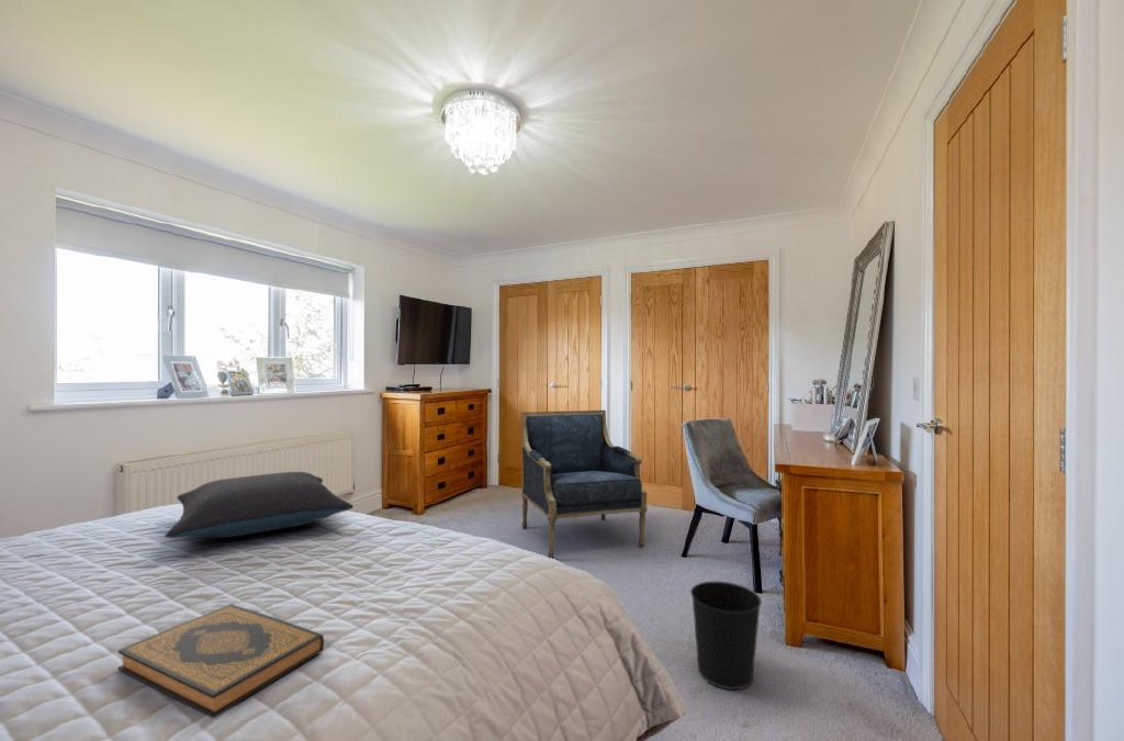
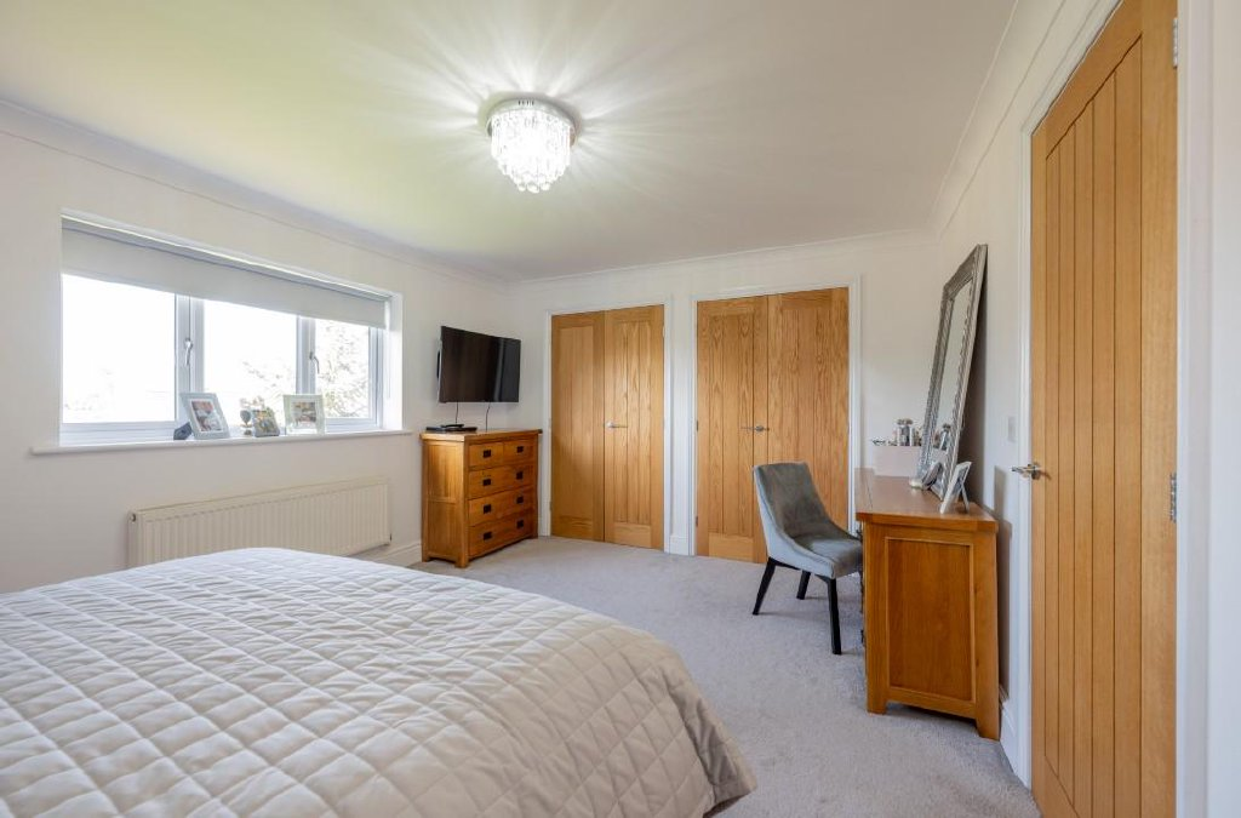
- hardback book (224, 650)
- armchair (580, 475)
- wastebasket (724, 633)
- pillow (259, 502)
